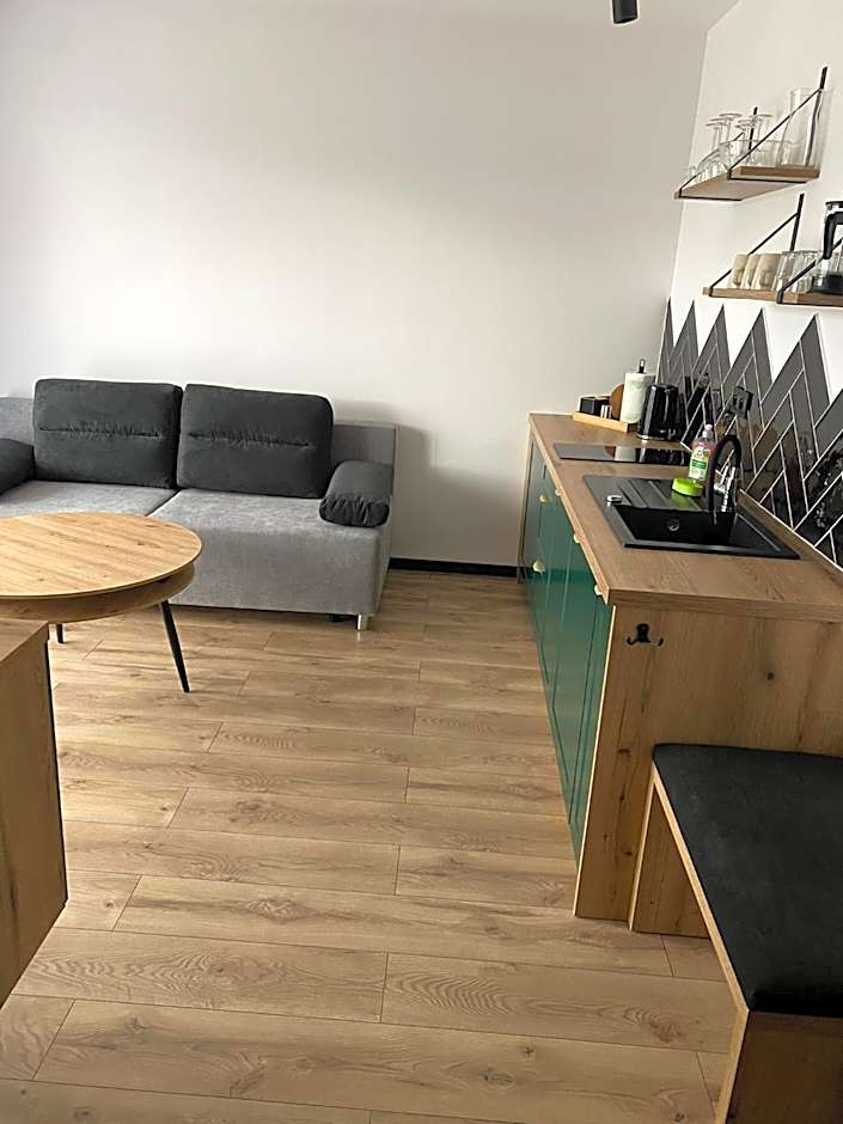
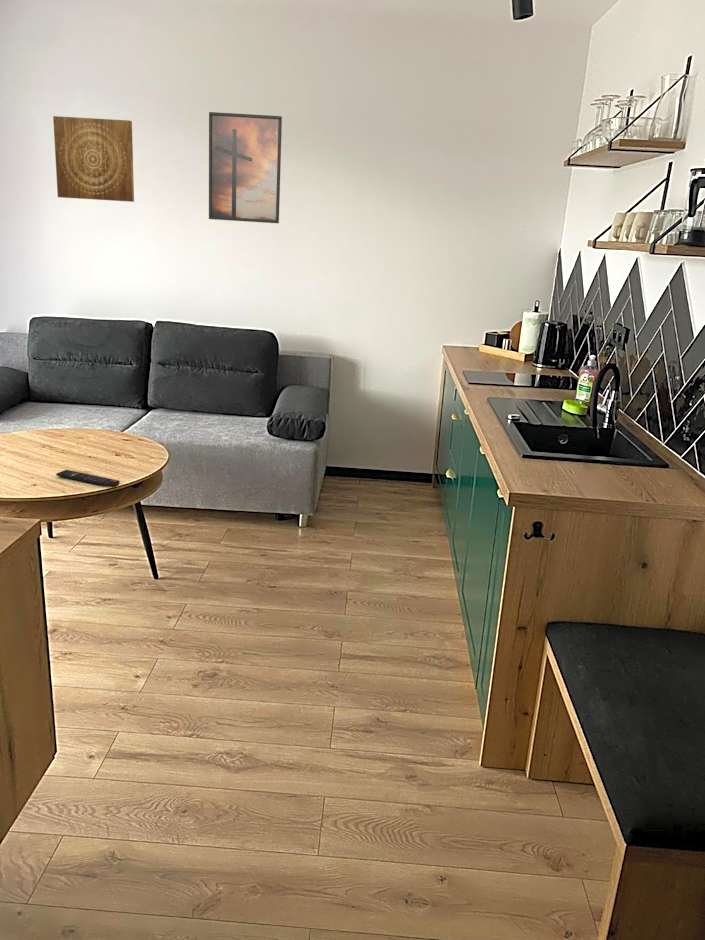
+ remote control (88, 479)
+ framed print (244, 168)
+ wall art (94, 159)
